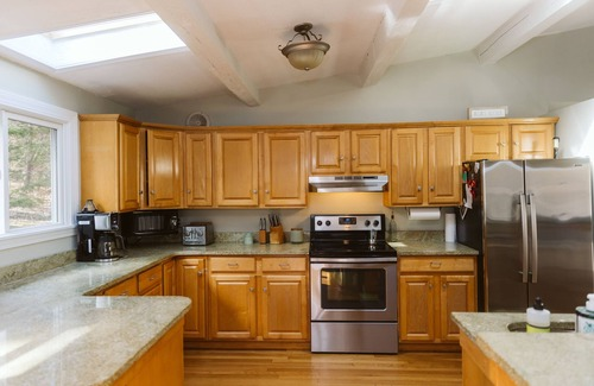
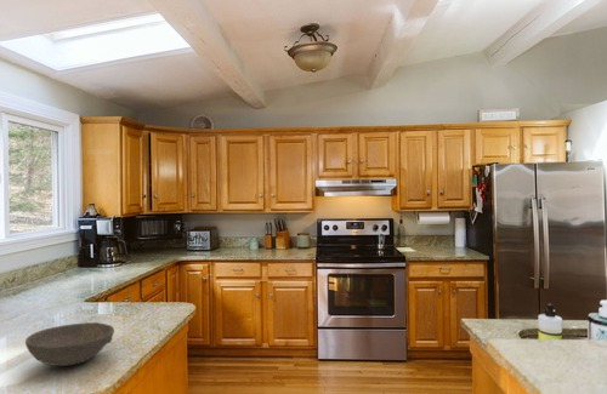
+ bowl (72, 346)
